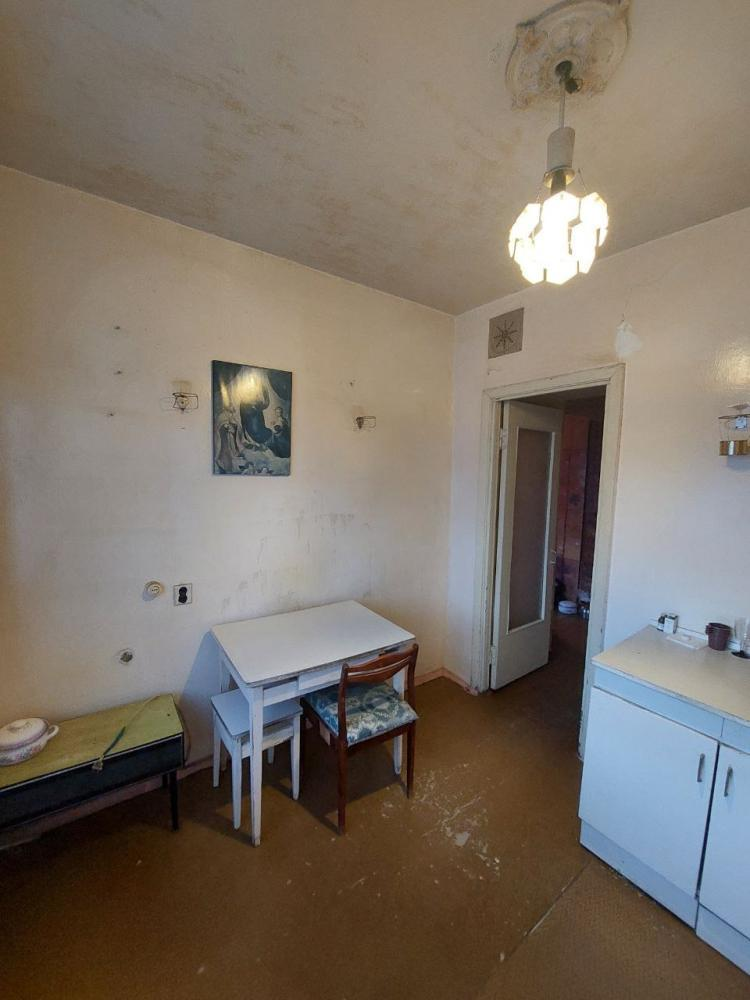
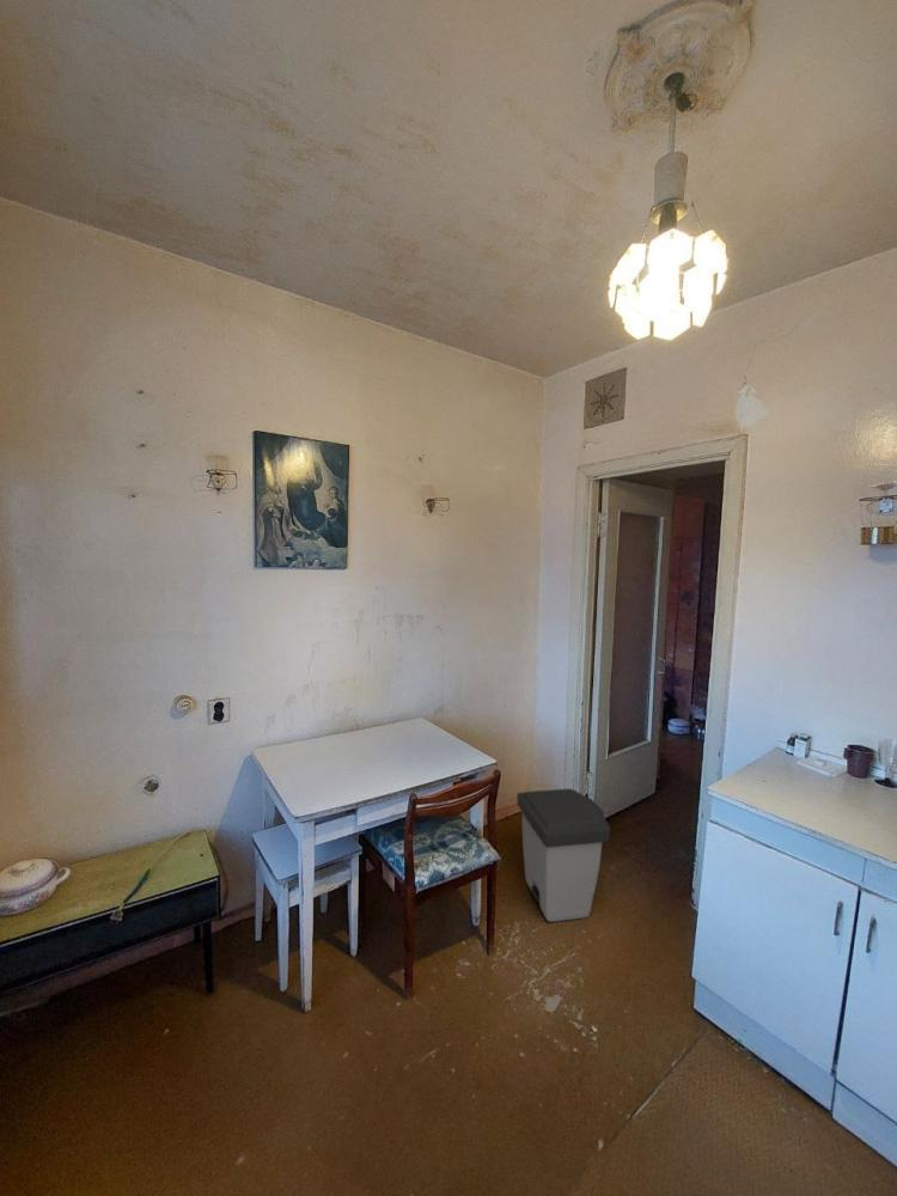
+ trash can (560, 850)
